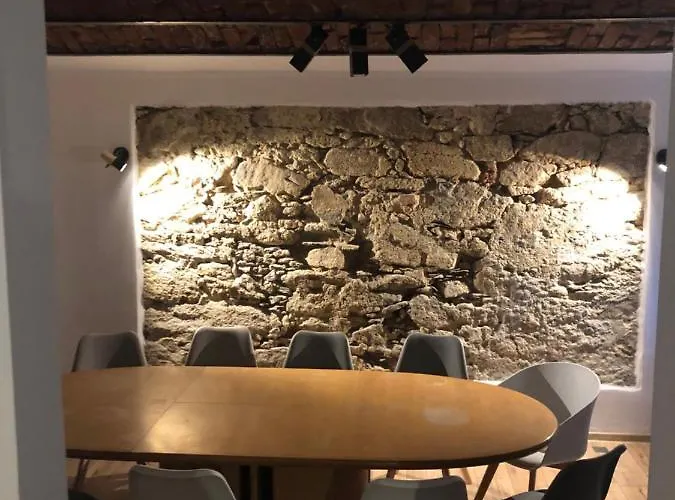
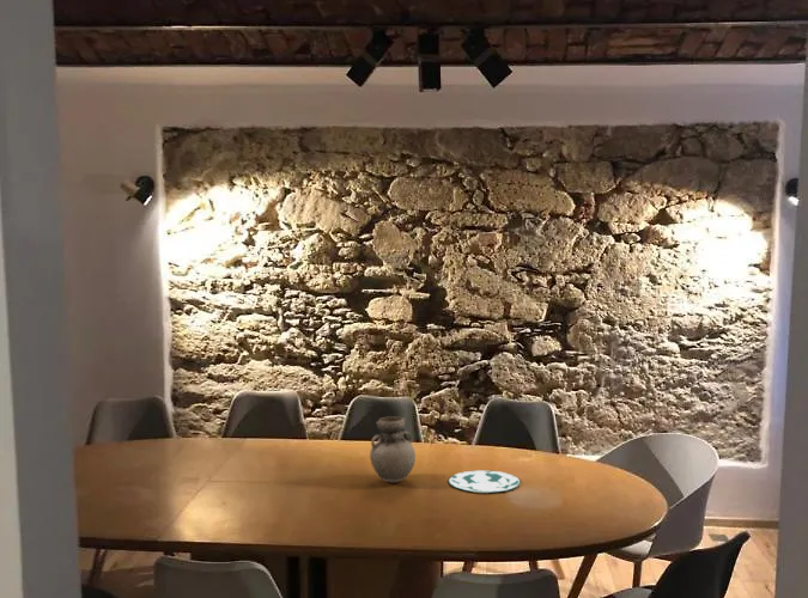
+ plate (484, 477)
+ vase (393, 450)
